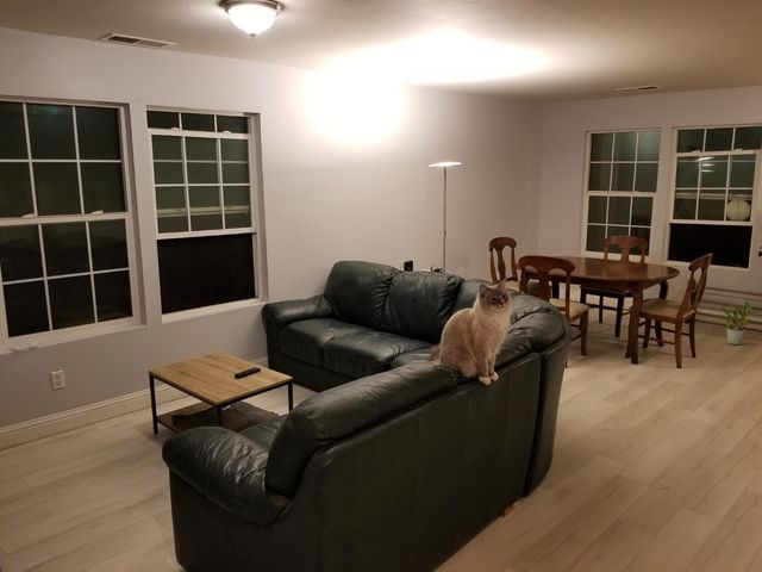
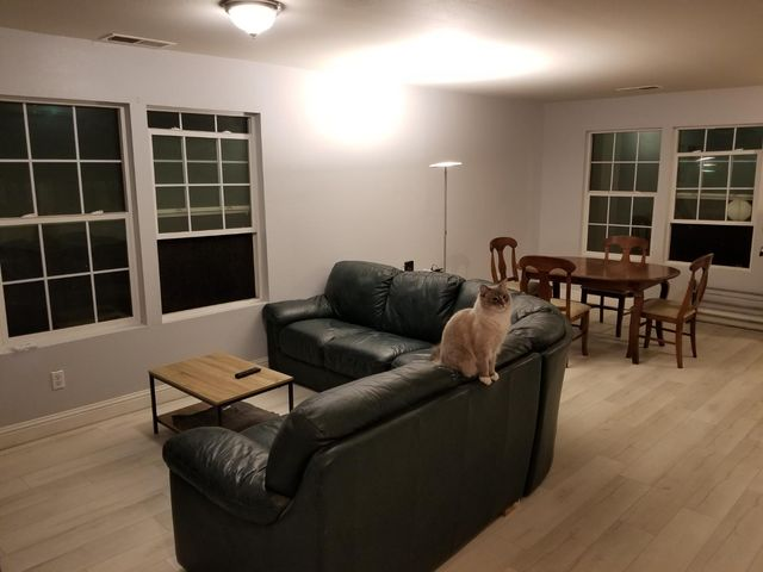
- potted plant (739, 323)
